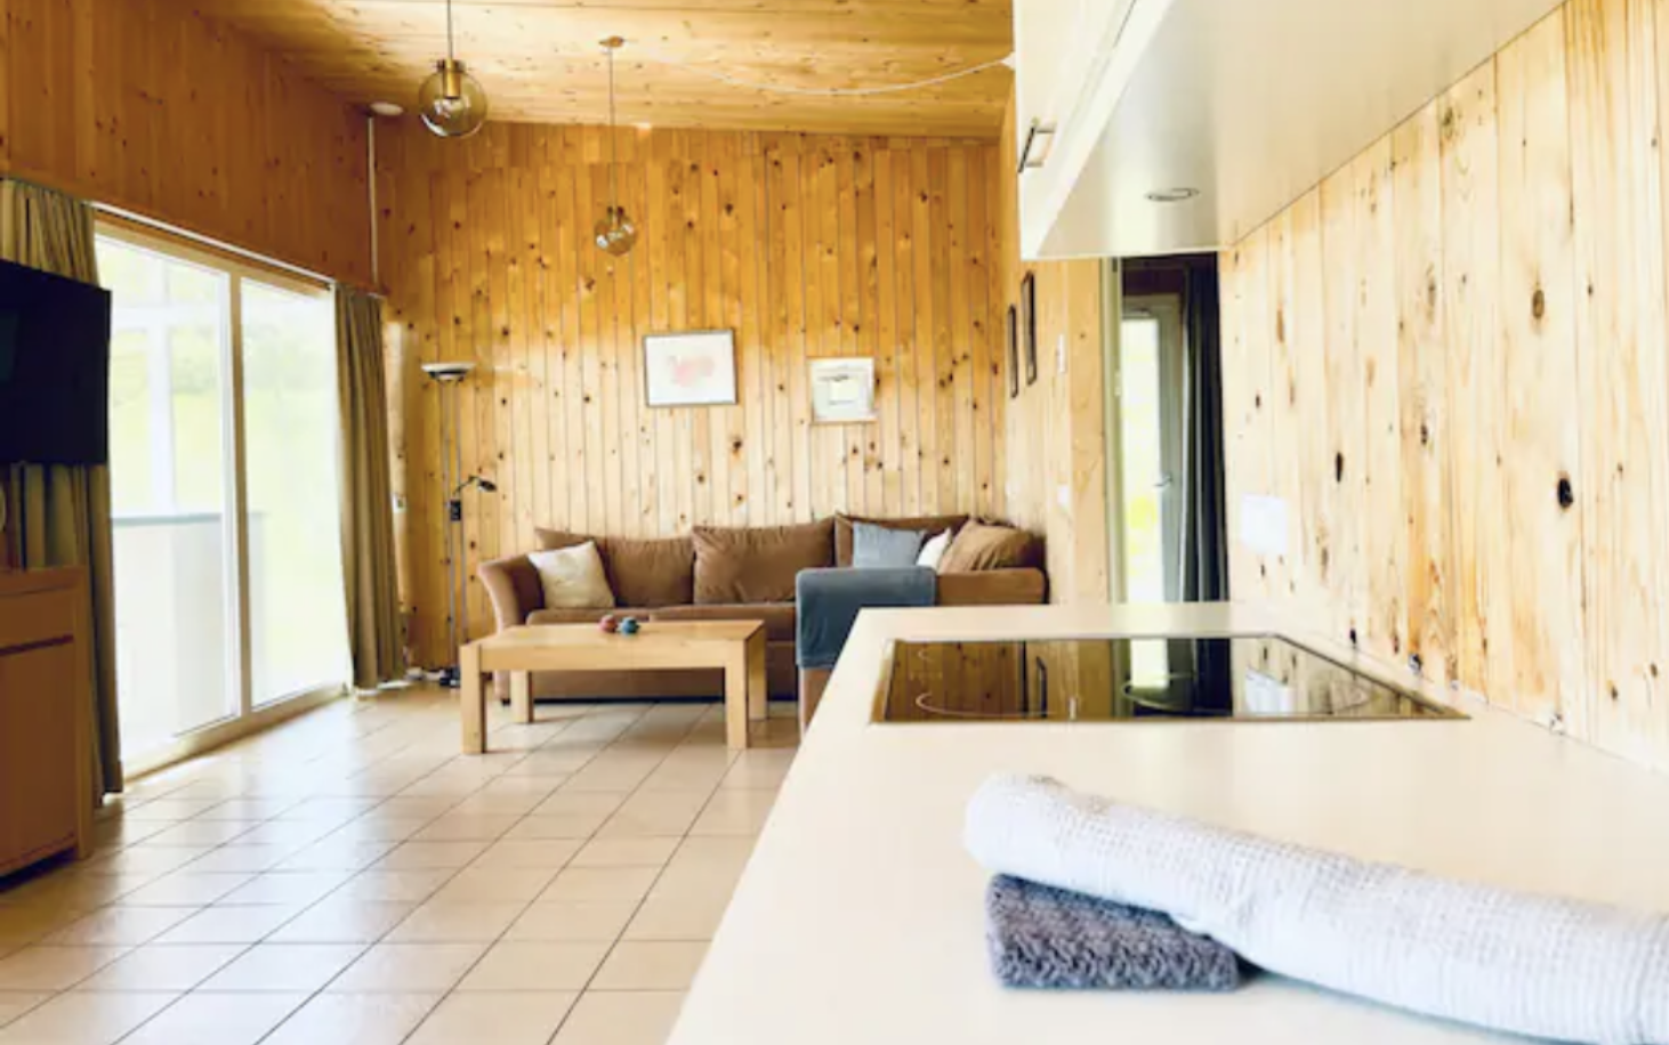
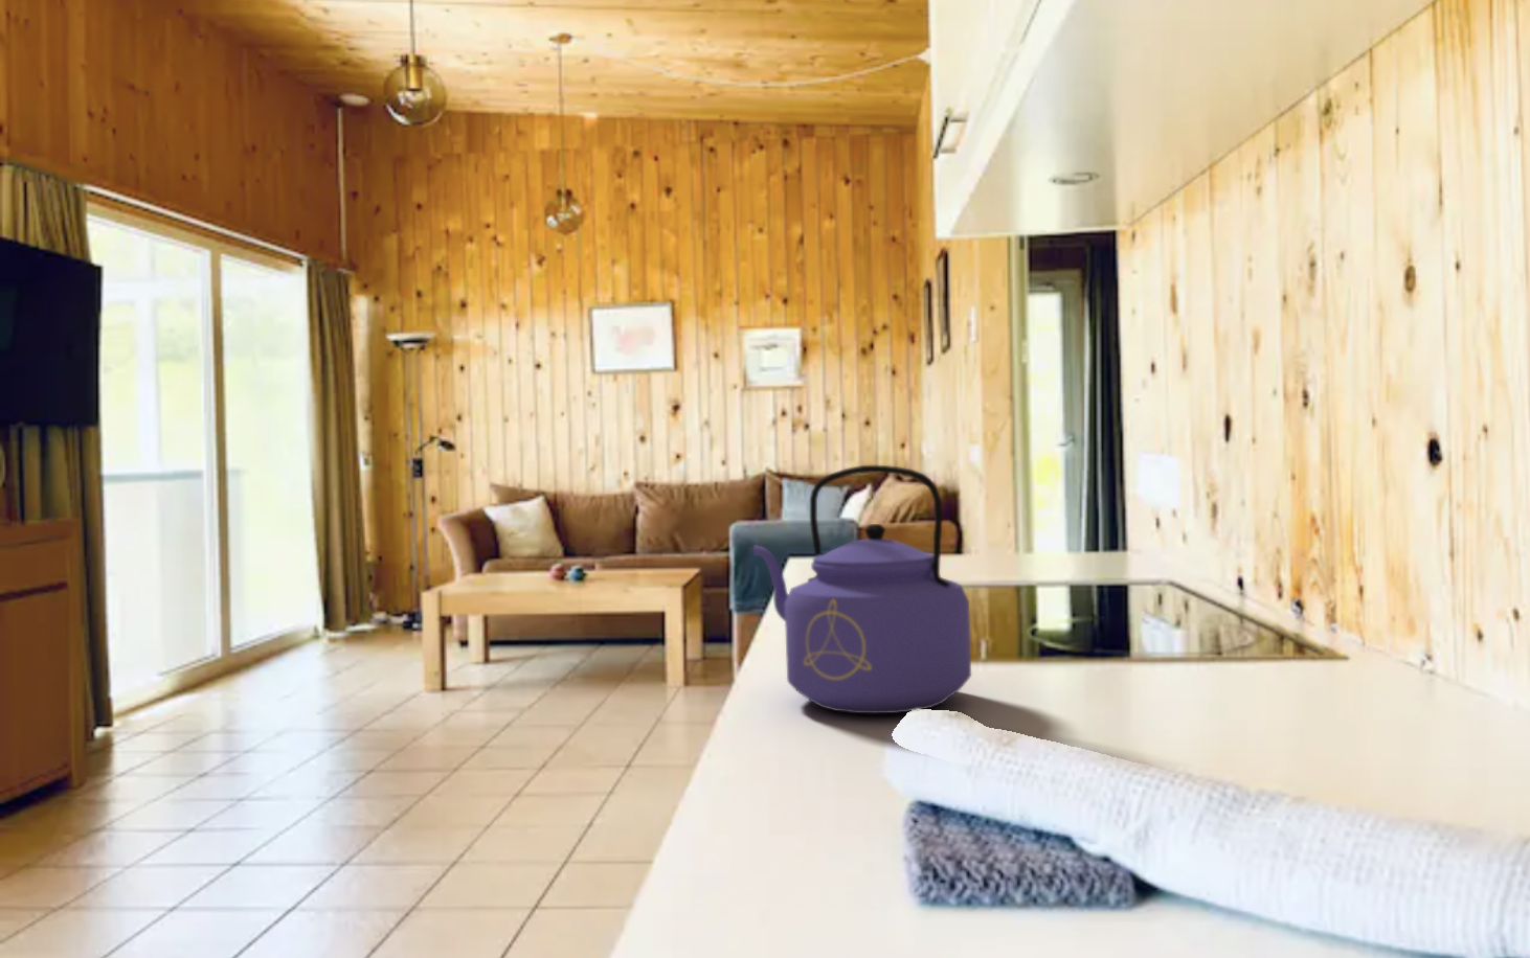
+ kettle (850, 581)
